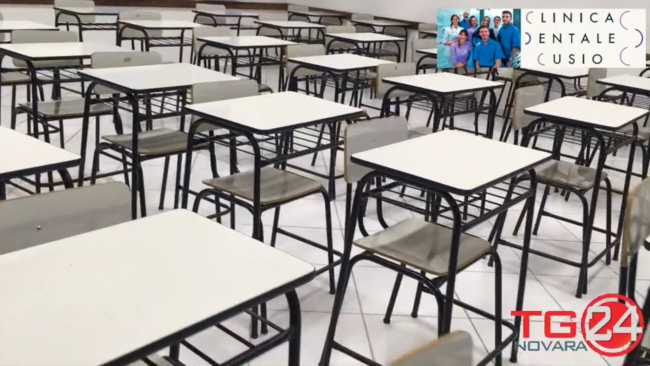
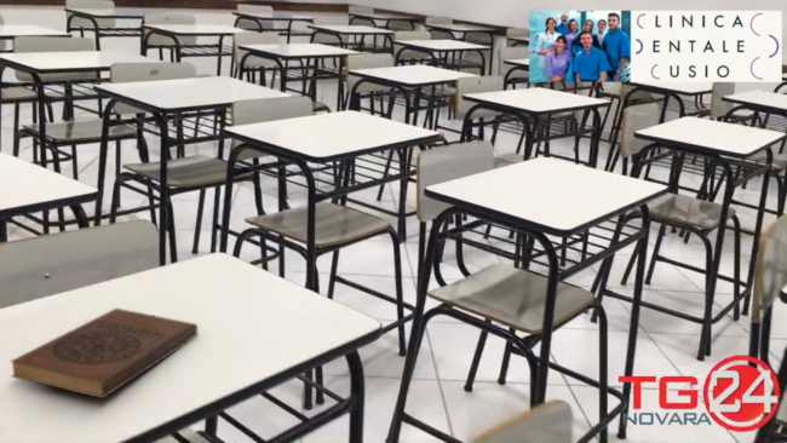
+ book (110, 349)
